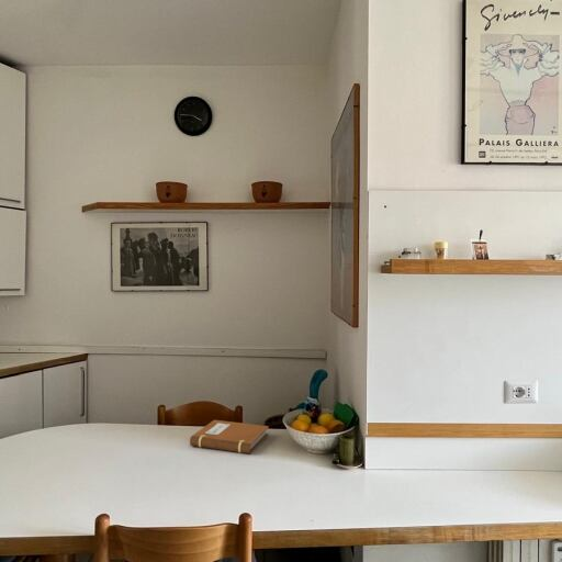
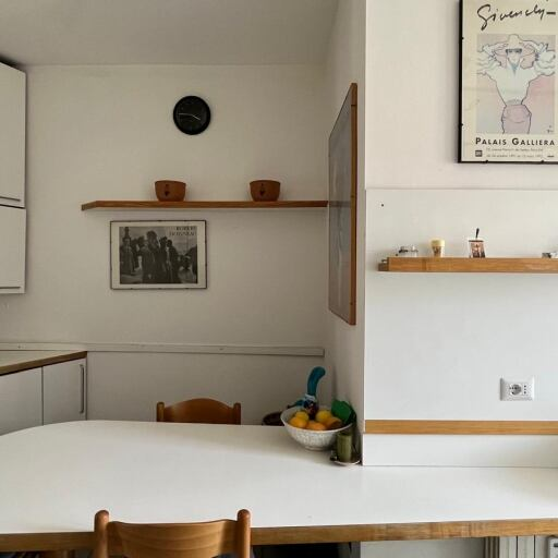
- notebook (228, 436)
